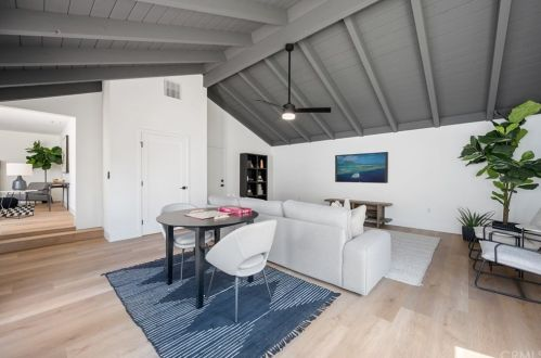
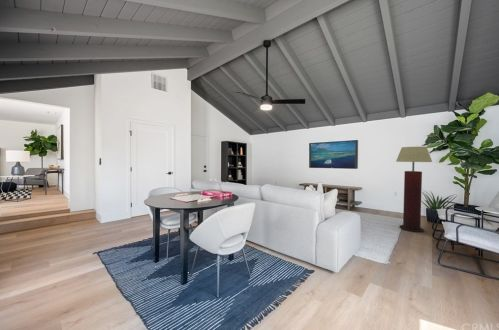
+ floor lamp (412, 188)
